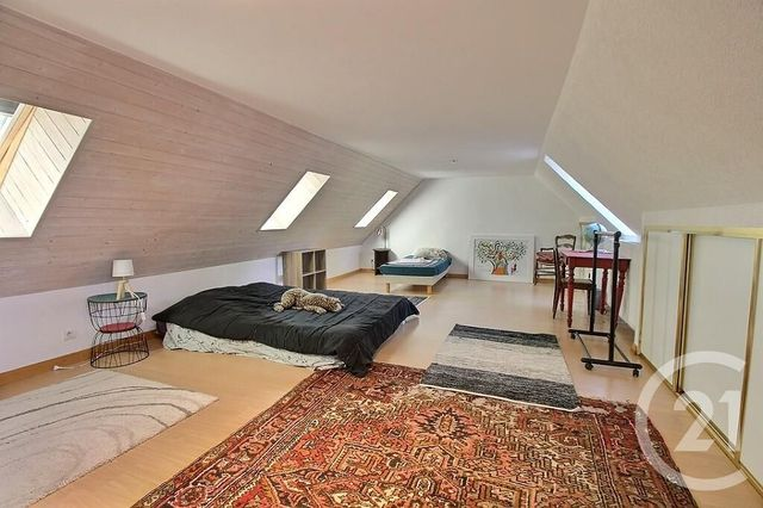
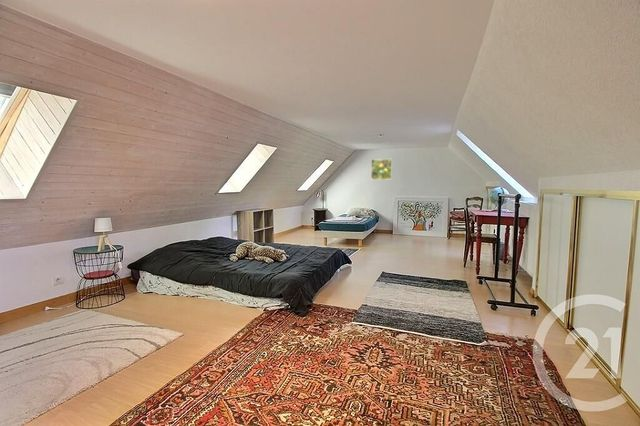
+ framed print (381, 169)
